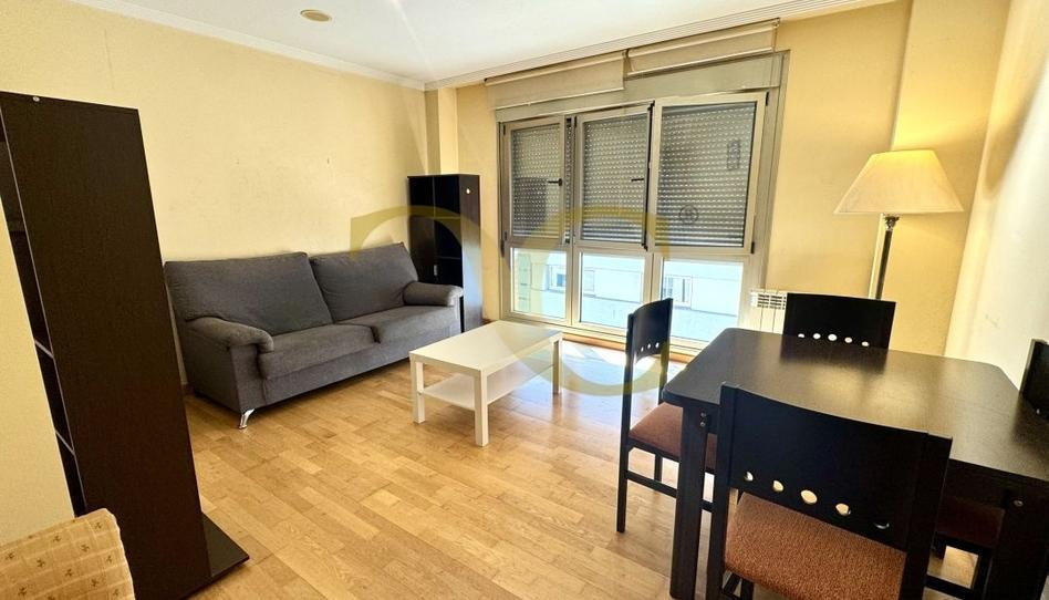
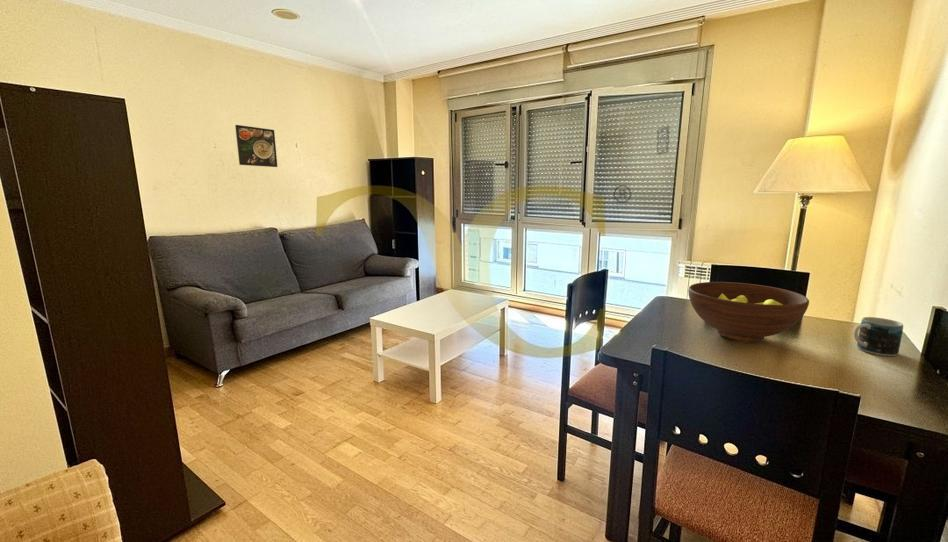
+ mug (873, 336)
+ fruit bowl (742, 314)
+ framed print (257, 146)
